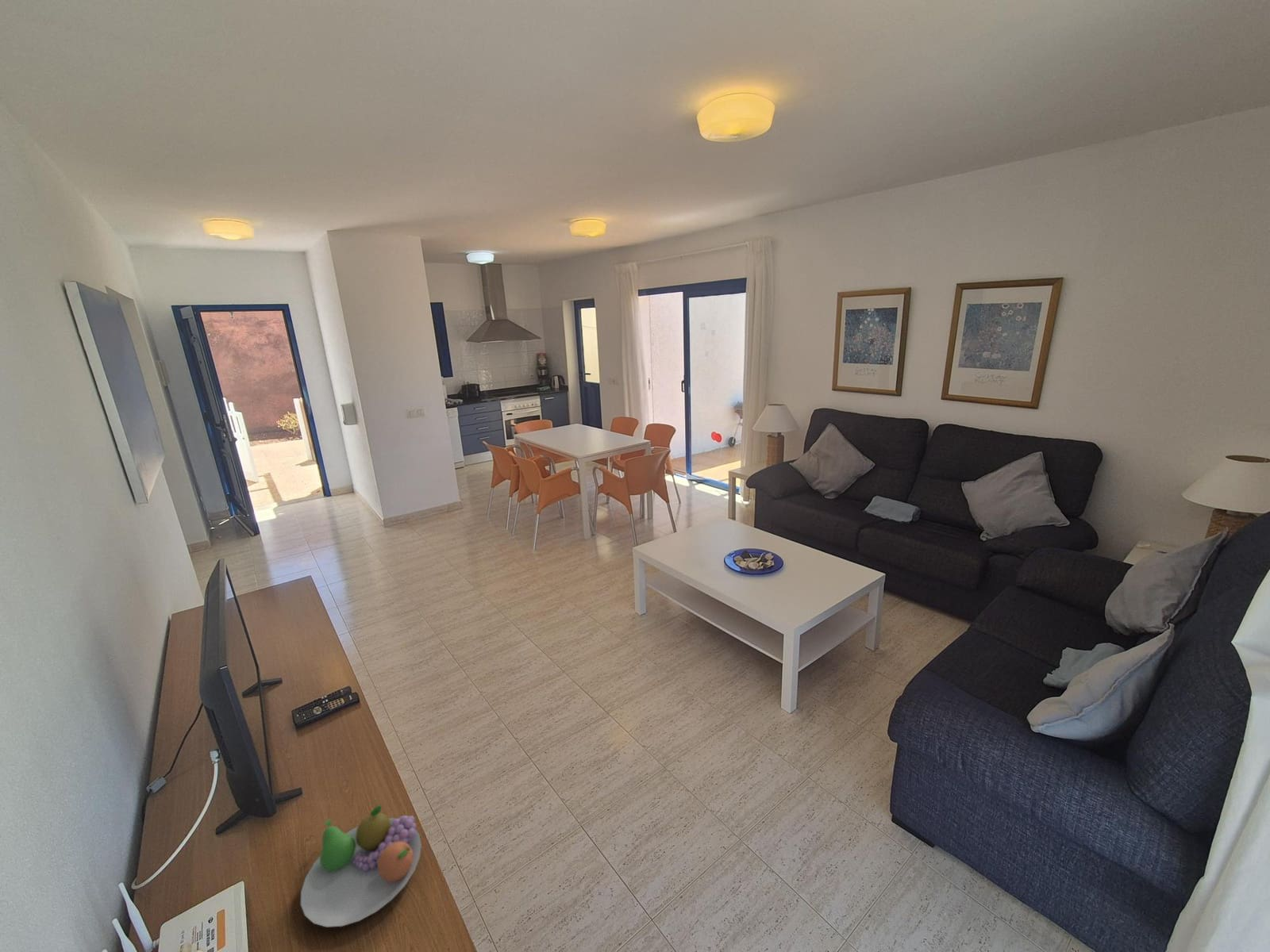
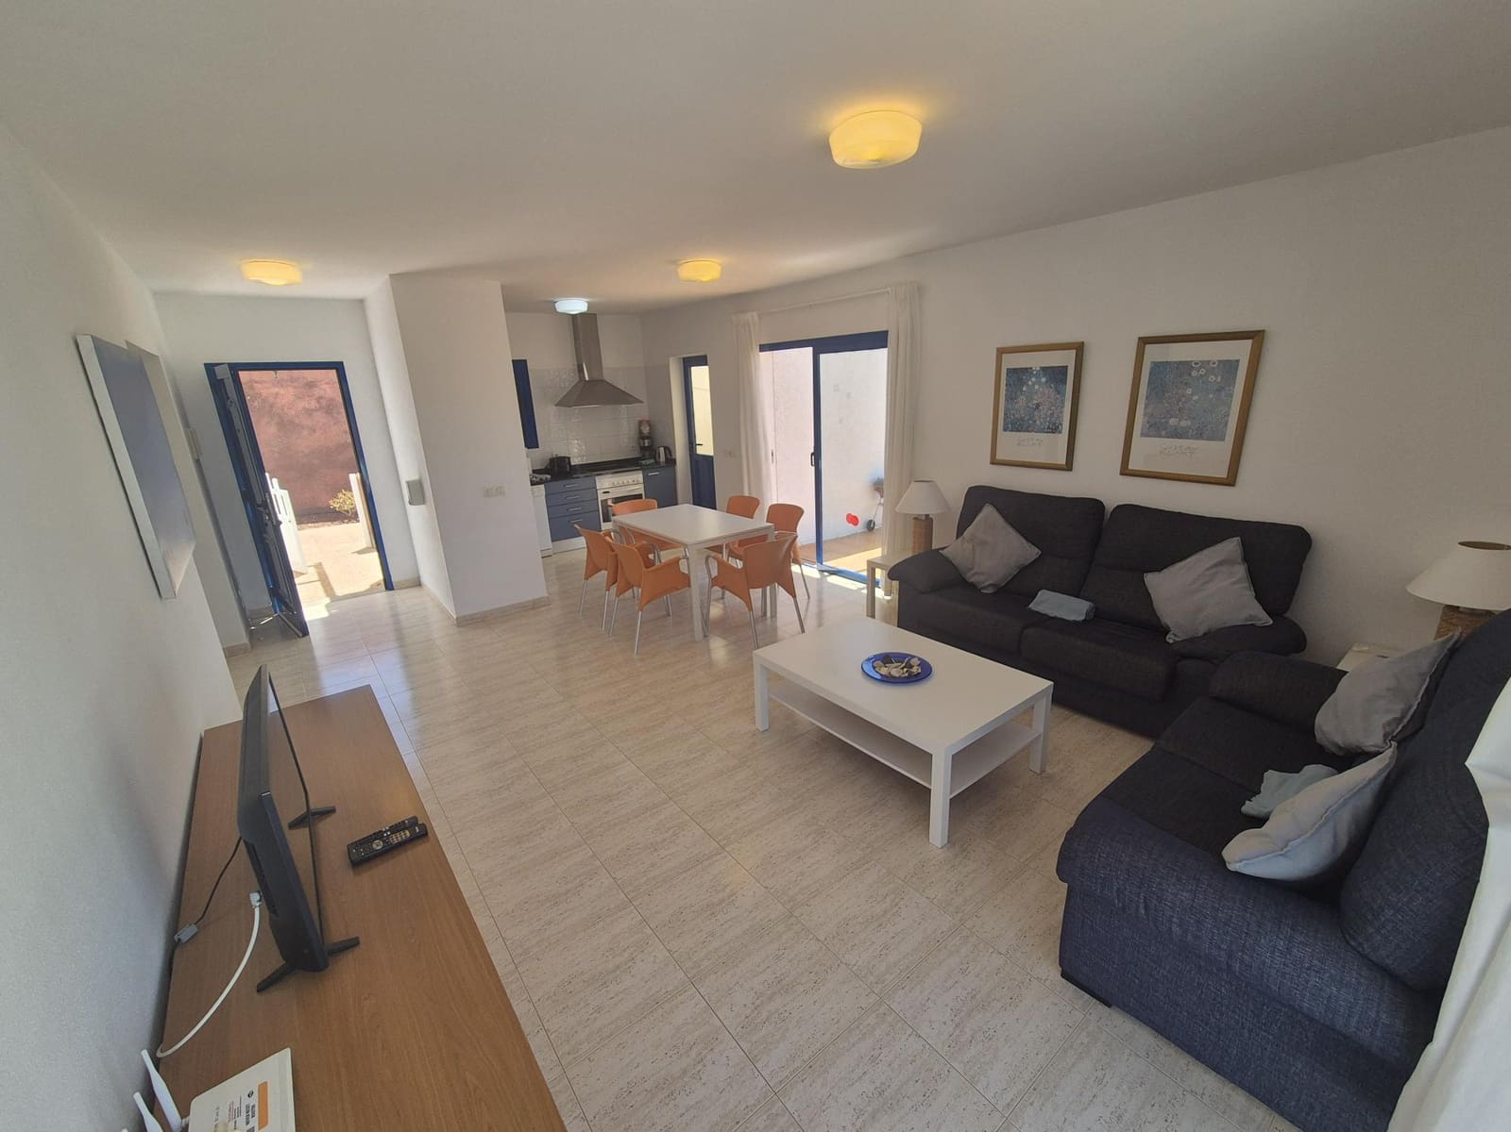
- fruit bowl (360, 855)
